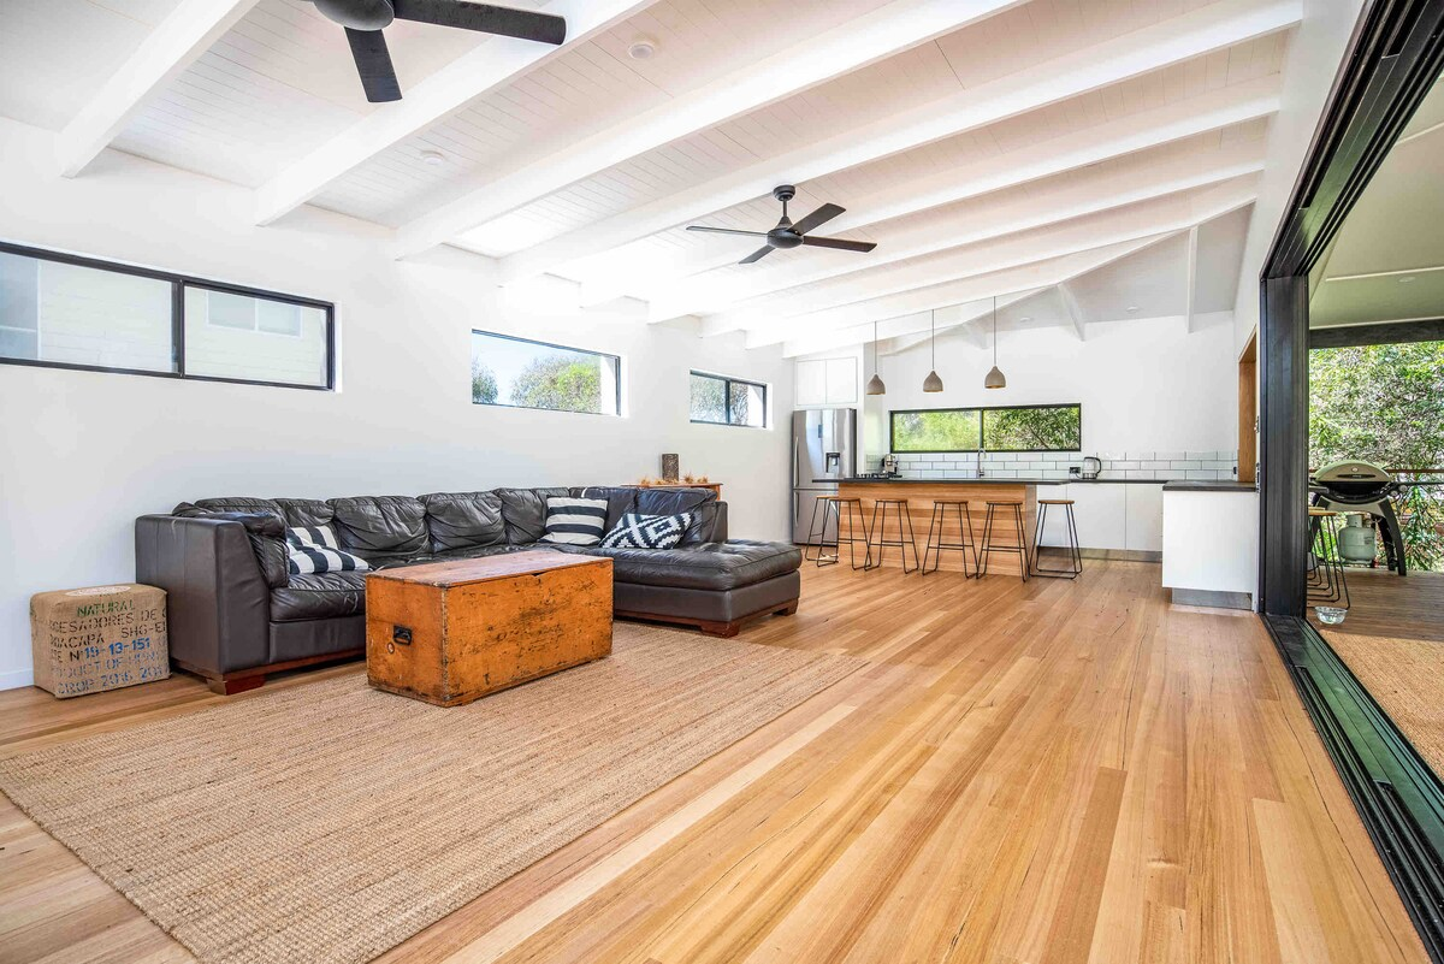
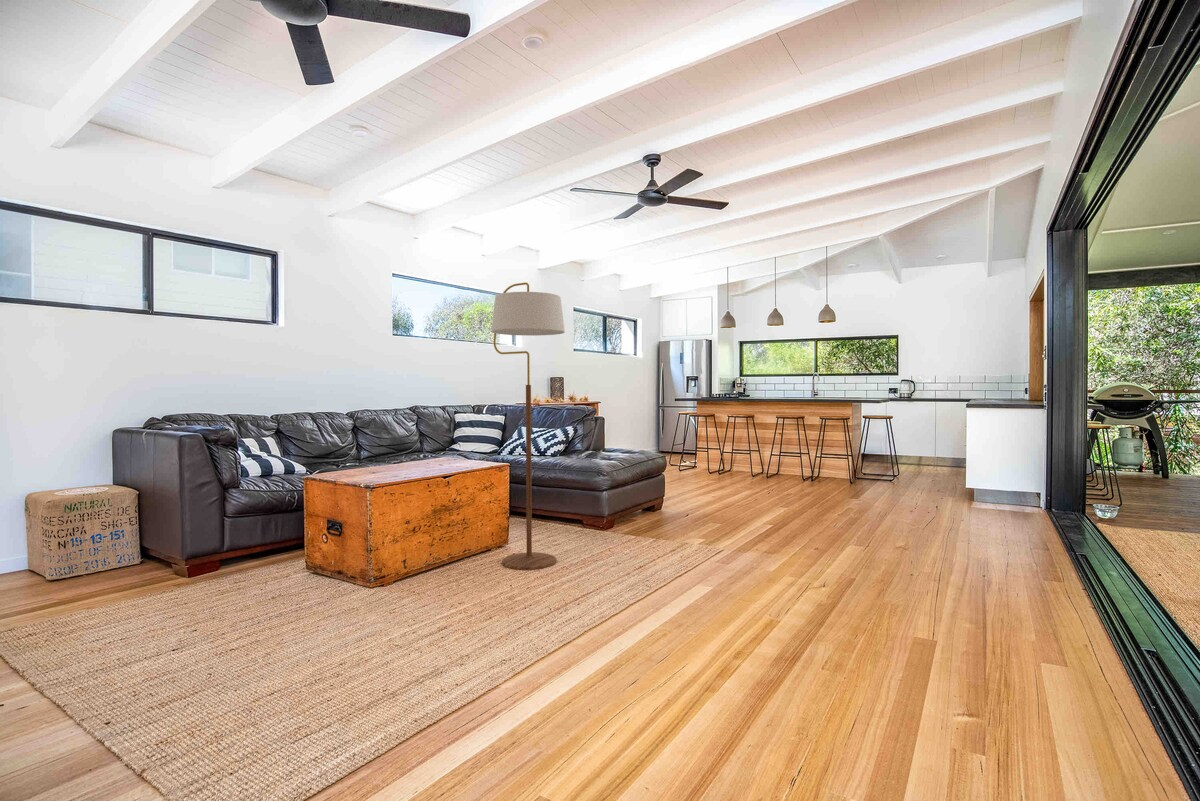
+ floor lamp (526, 422)
